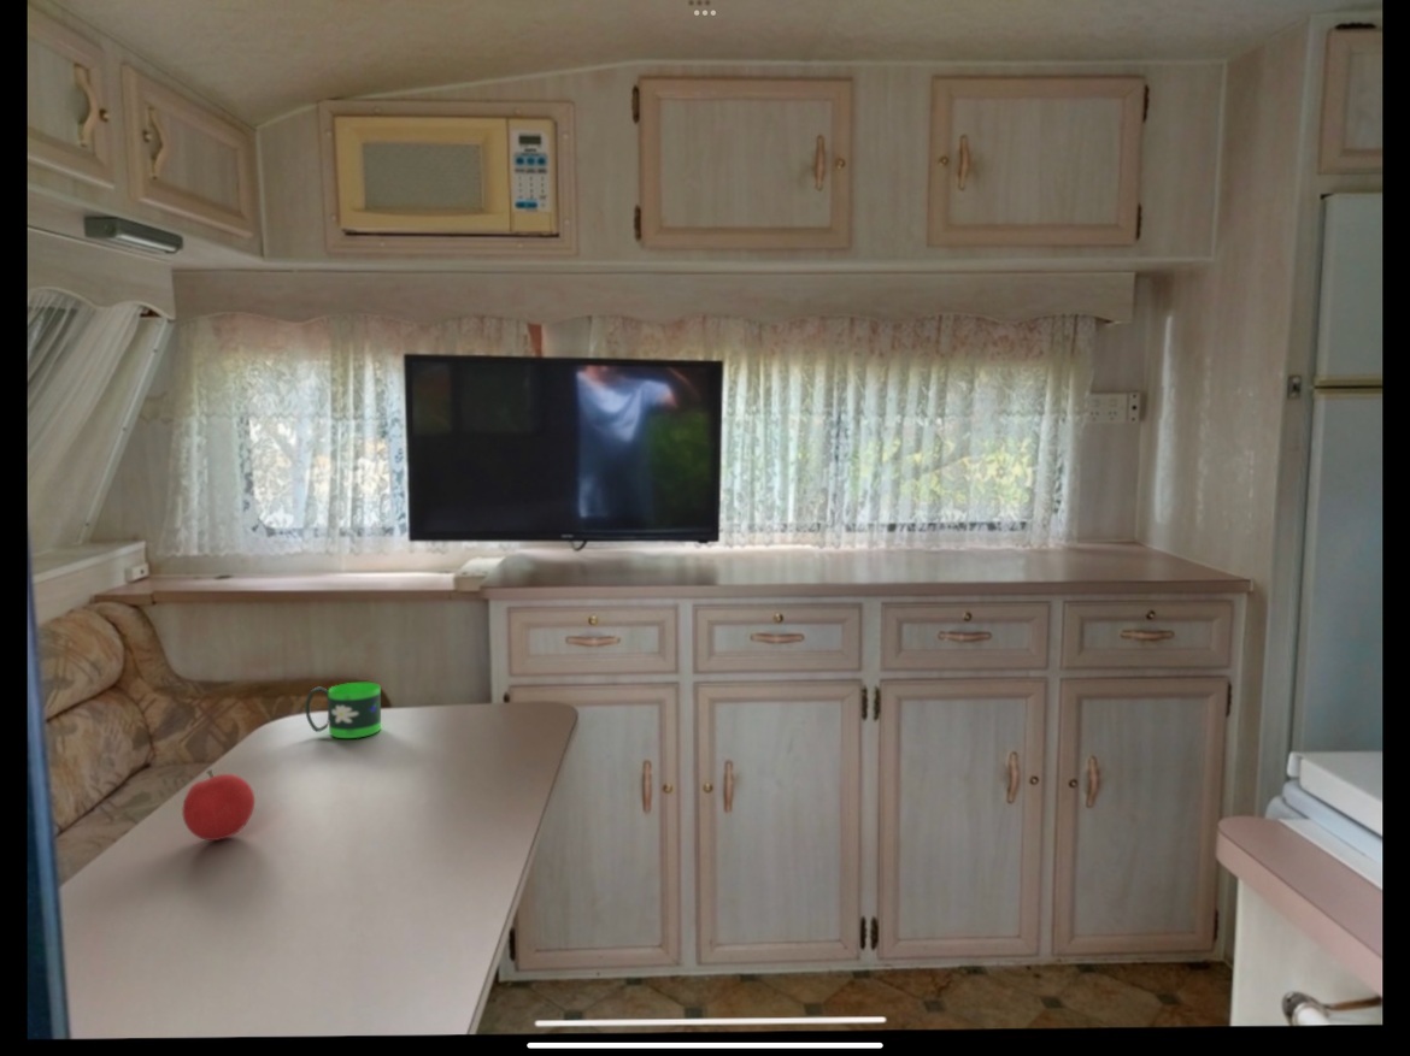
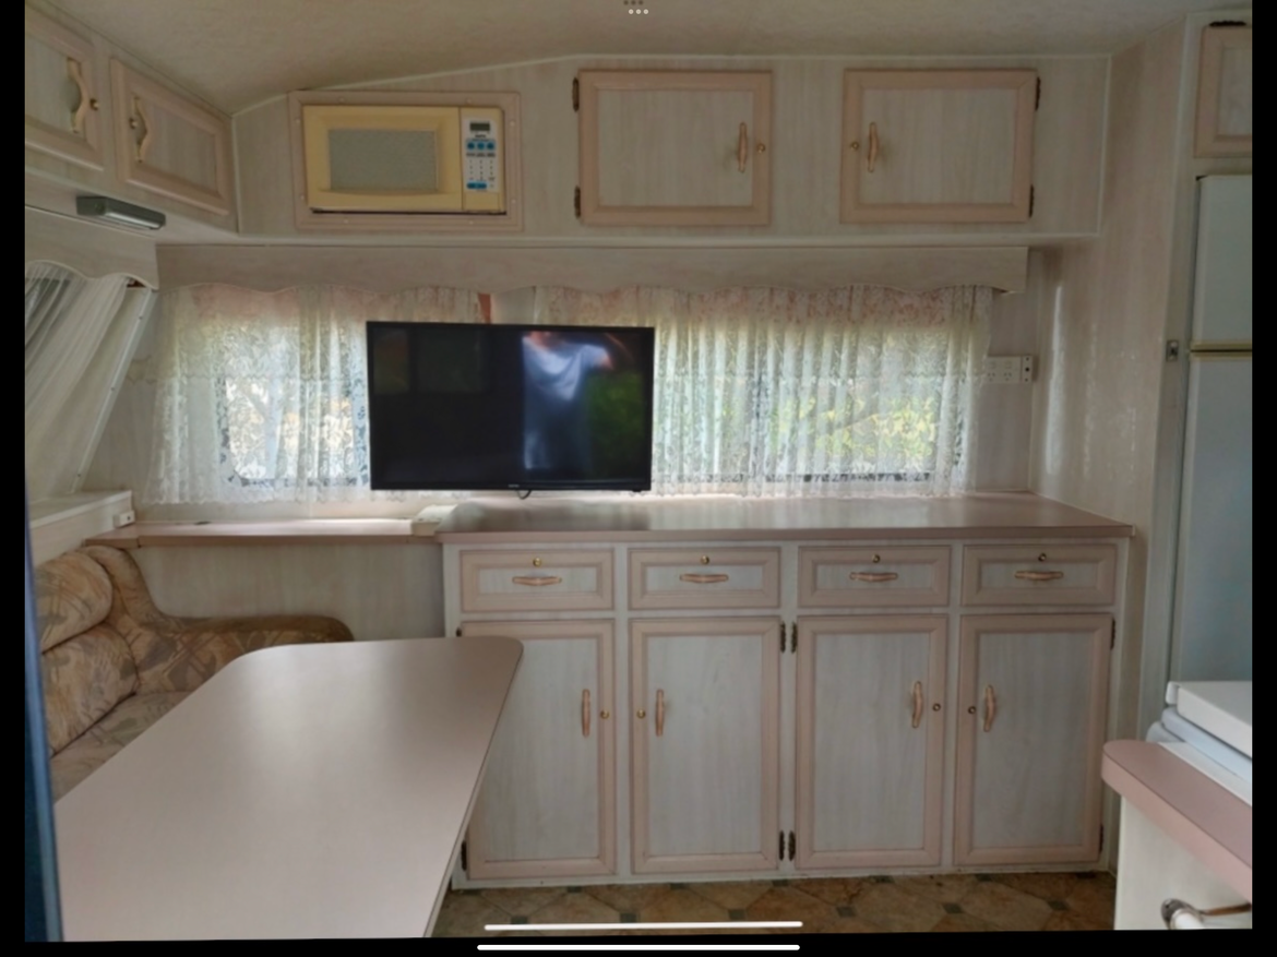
- fruit (218, 807)
- mug (343, 708)
